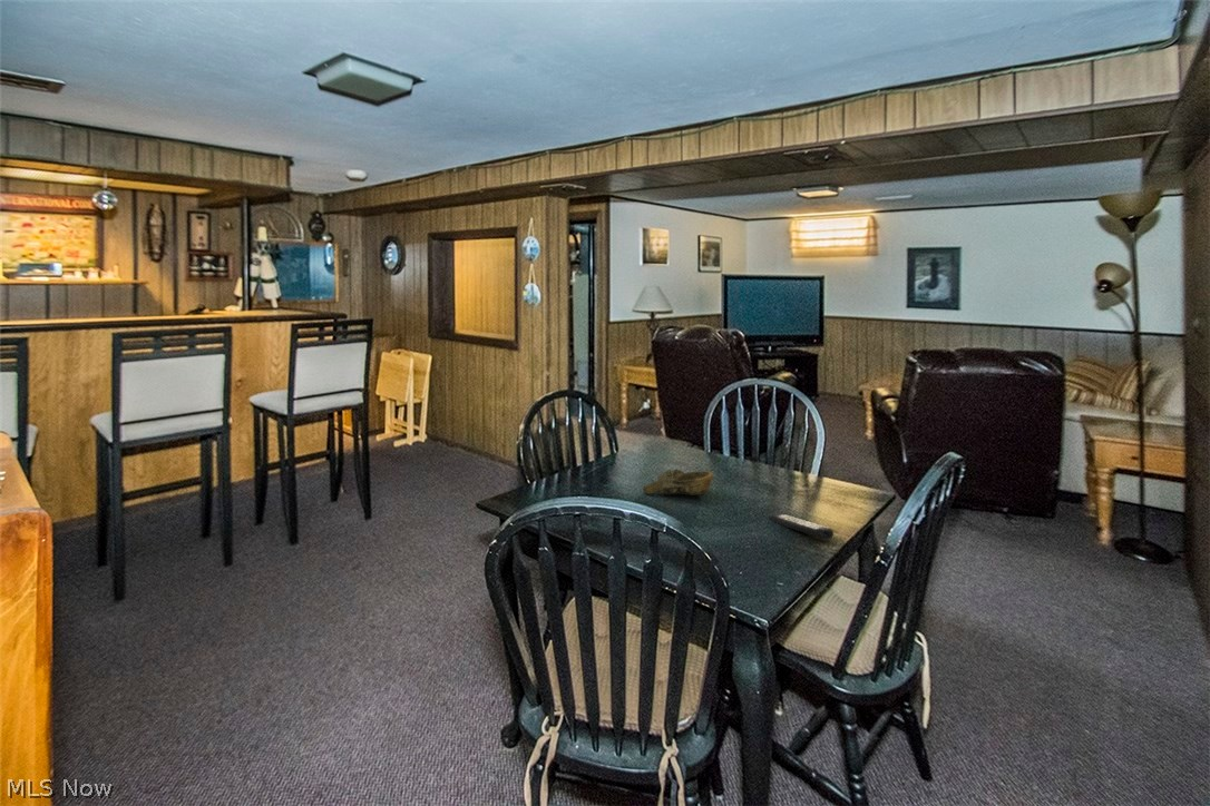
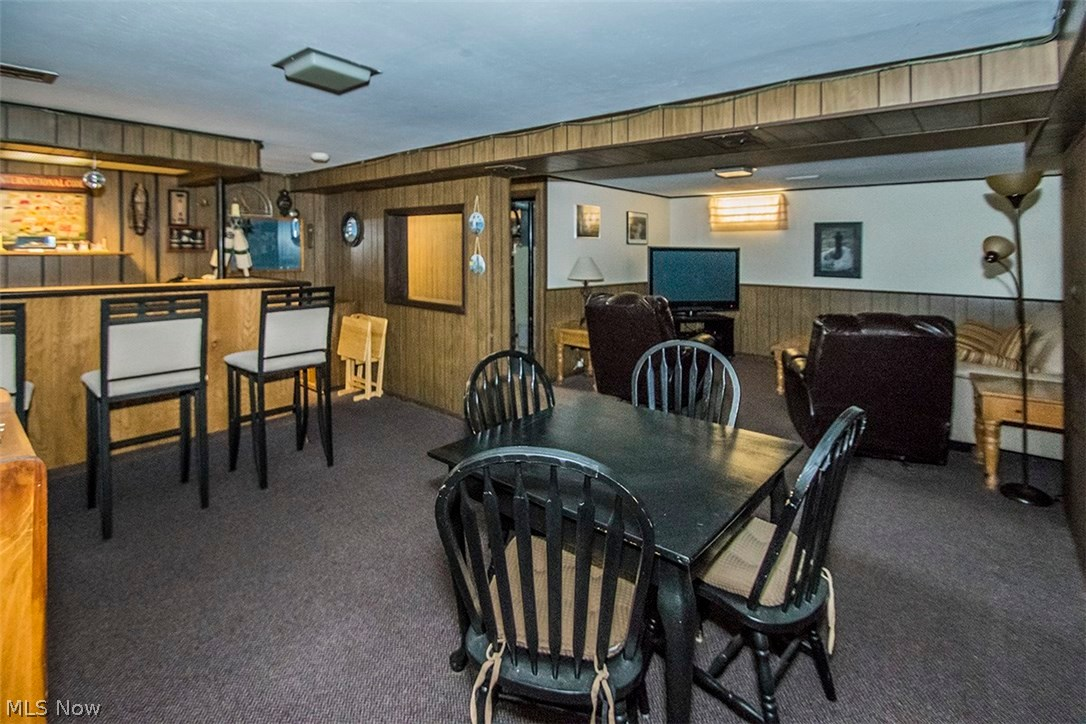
- decorative bowl (677, 481)
- remote control (799, 525)
